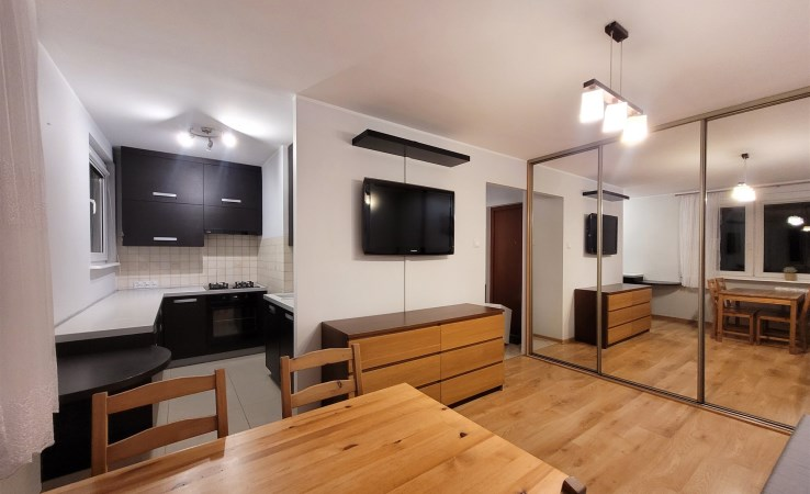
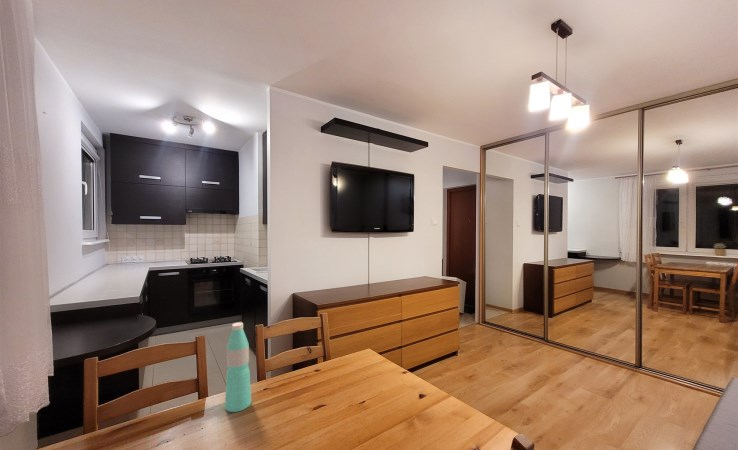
+ water bottle (238, 364)
